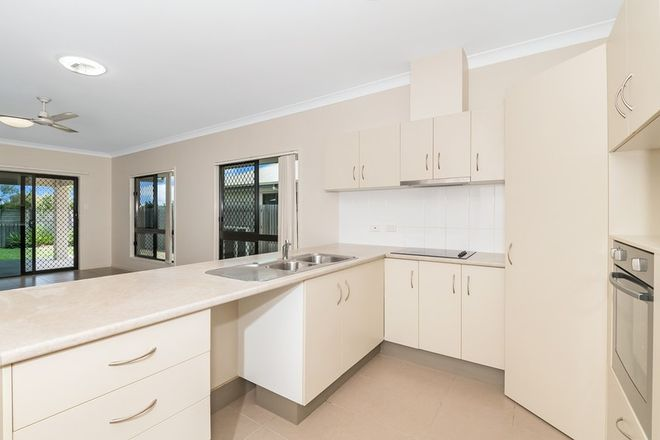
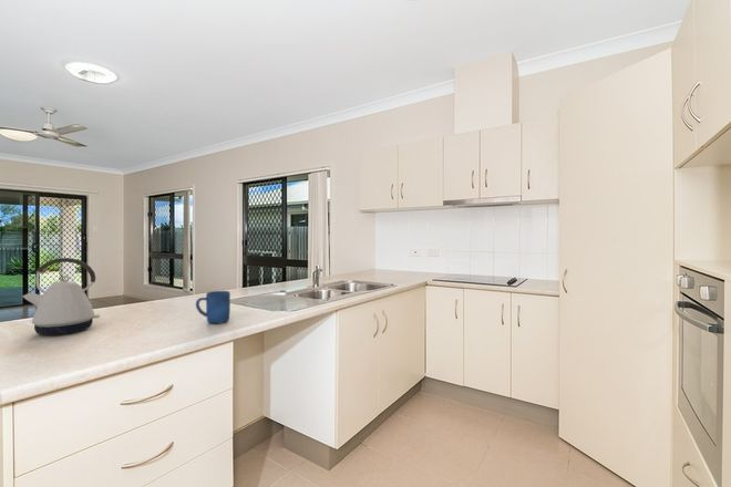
+ mug (213, 307)
+ kettle (62, 294)
